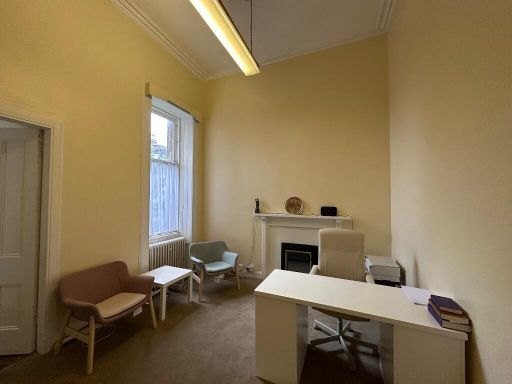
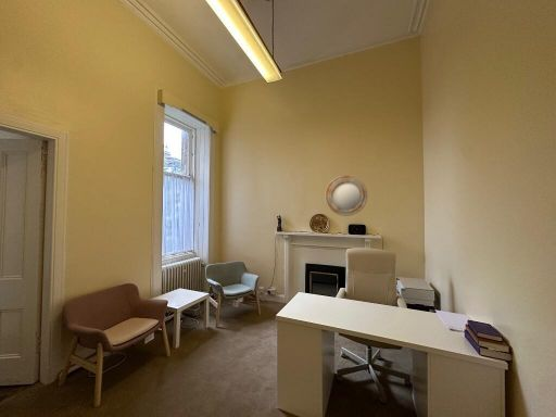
+ home mirror (345, 195)
